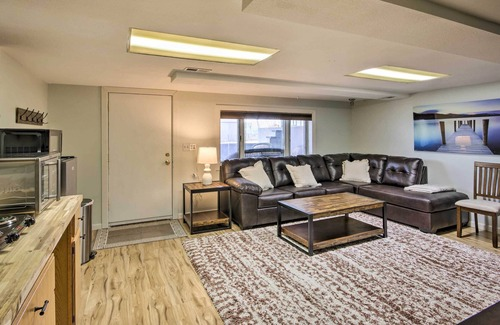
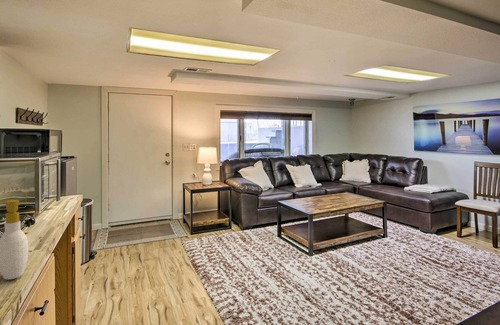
+ soap bottle (14, 237)
